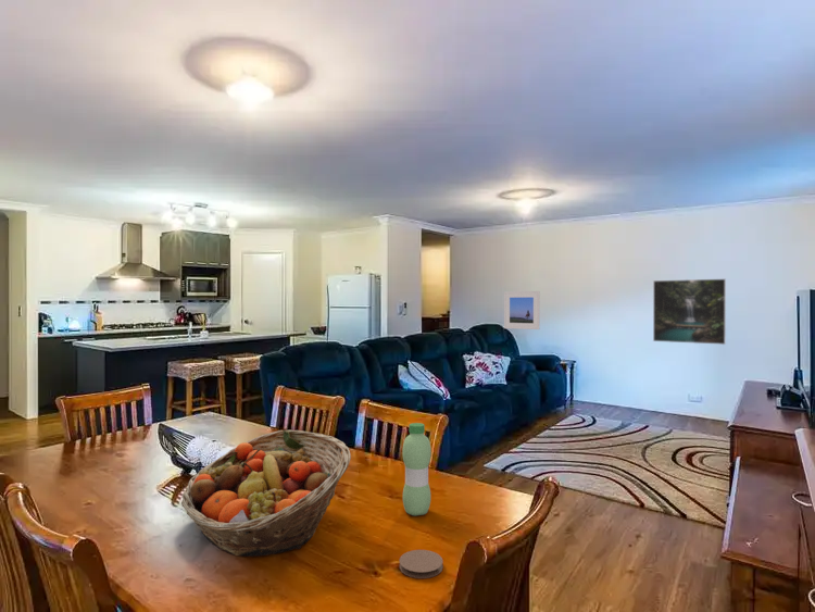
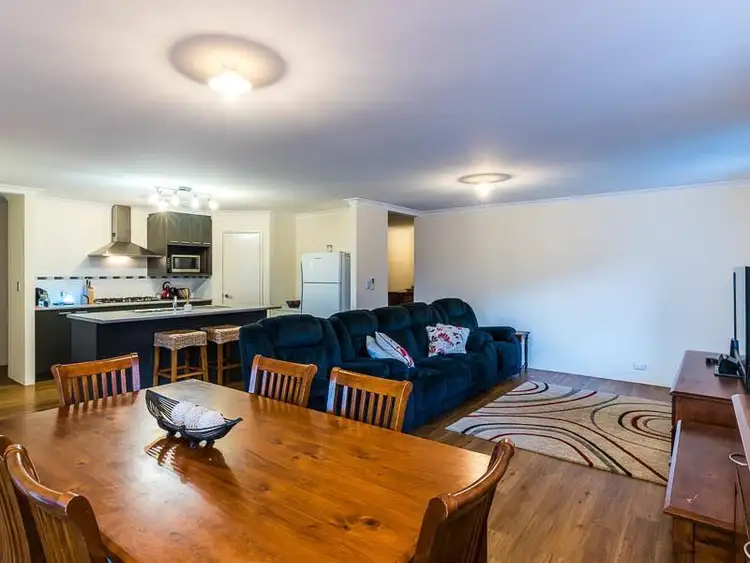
- coaster (421, 563)
- fruit basket (267, 486)
- water bottle (416, 467)
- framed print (521, 310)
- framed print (688, 311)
